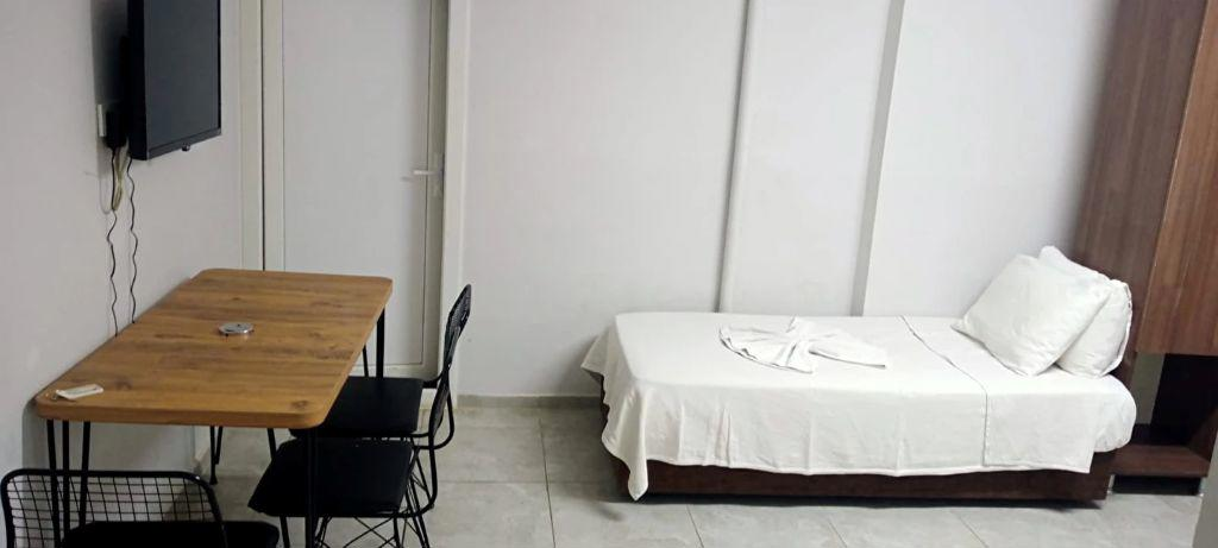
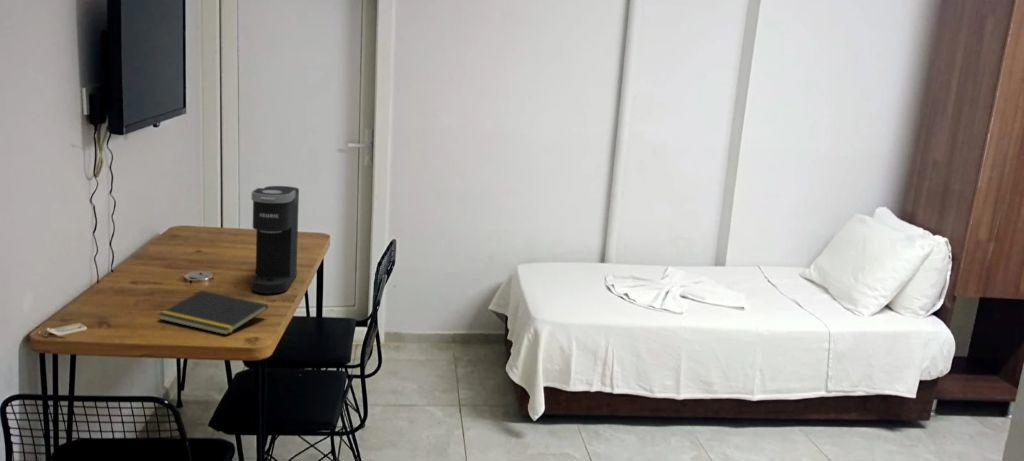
+ notepad (213, 311)
+ coffee maker (275, 236)
